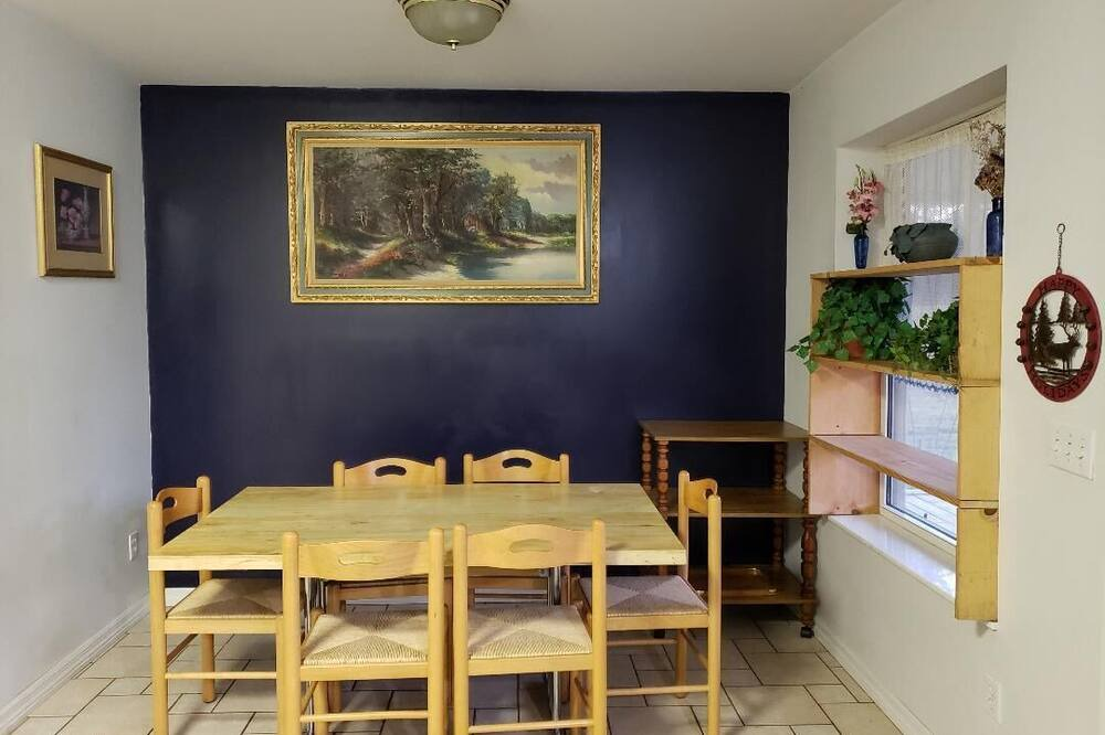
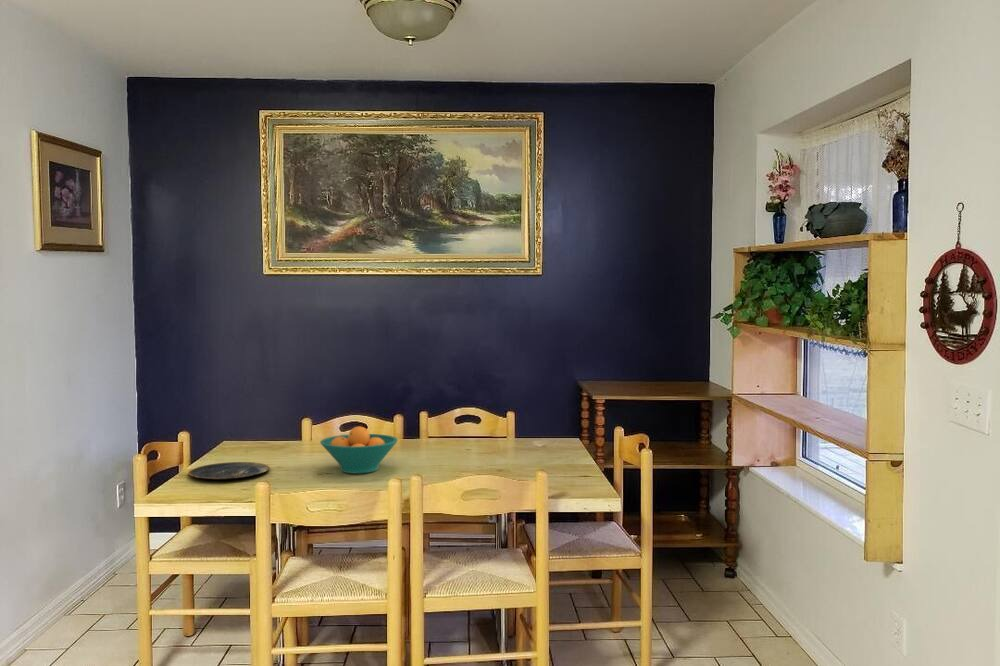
+ fruit bowl (359, 448)
+ plate (229, 471)
